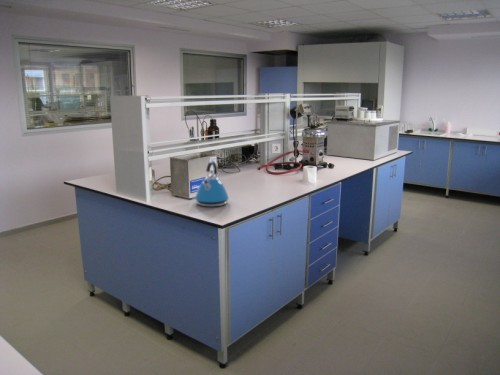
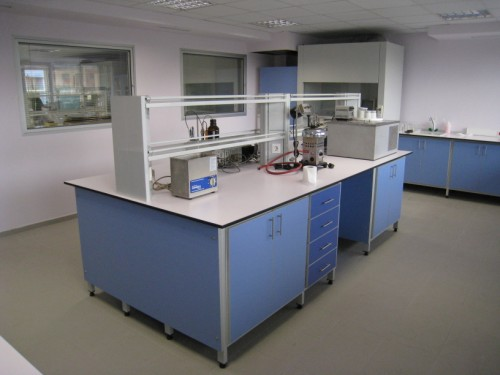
- kettle (212, 181)
